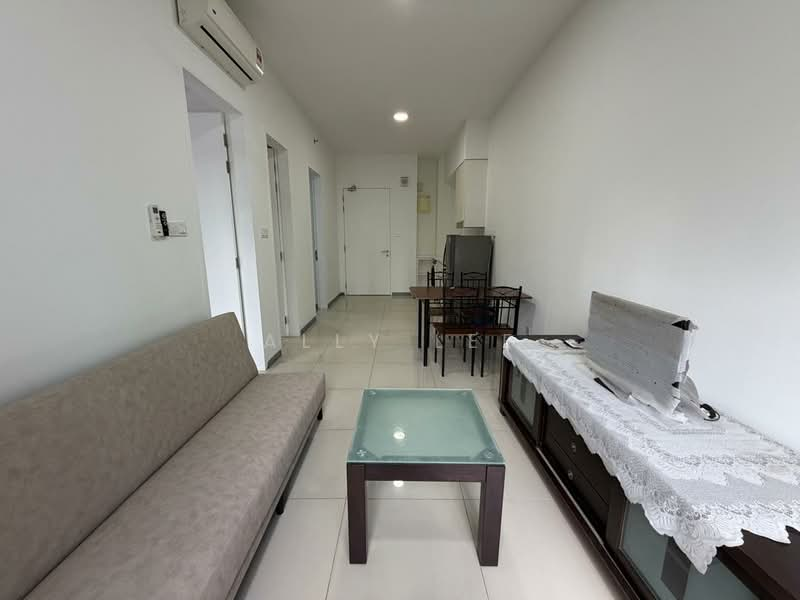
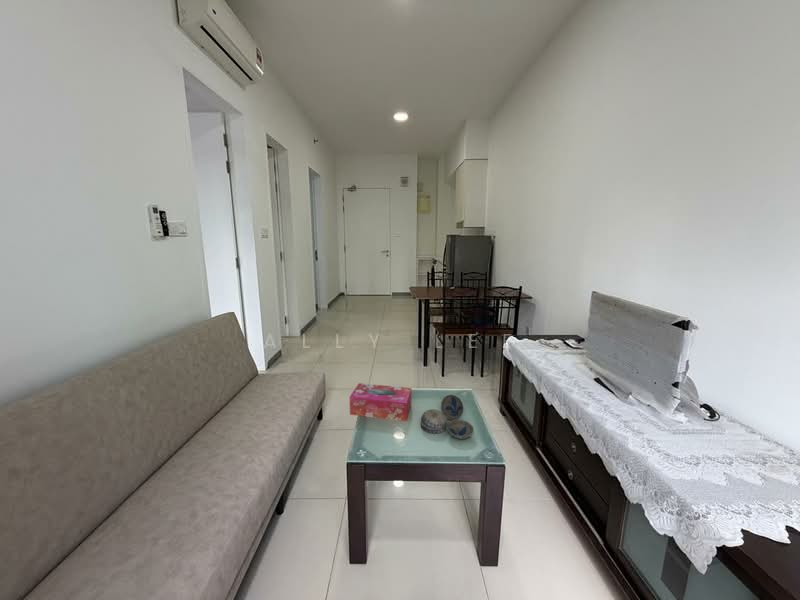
+ decorative bowl (445, 415)
+ tissue box (381, 401)
